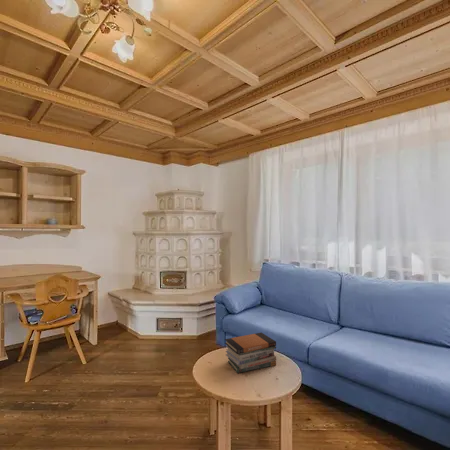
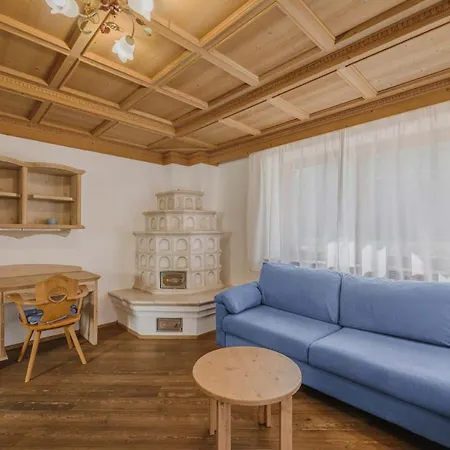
- book stack (250, 351)
